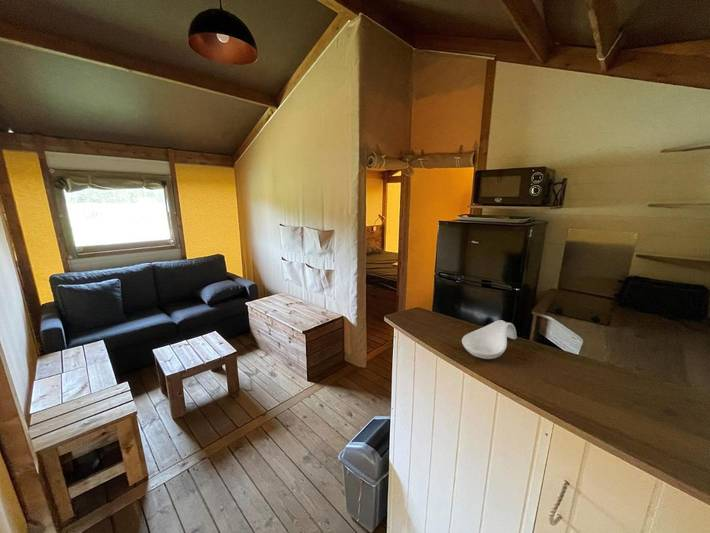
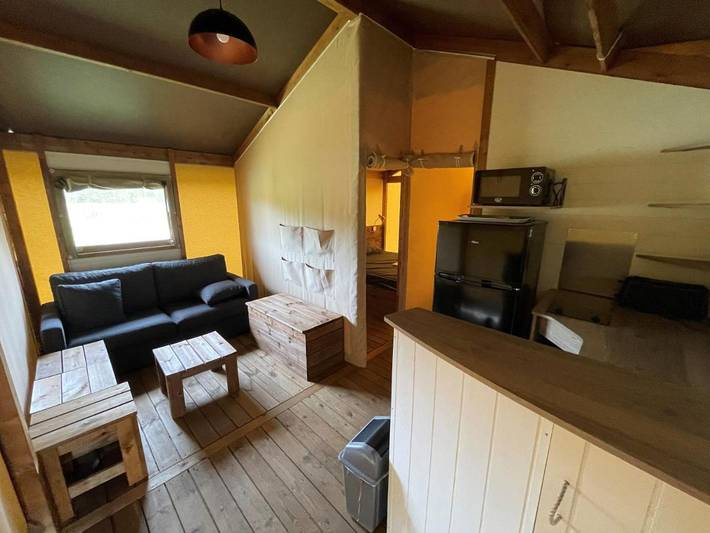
- spoon rest (492, 337)
